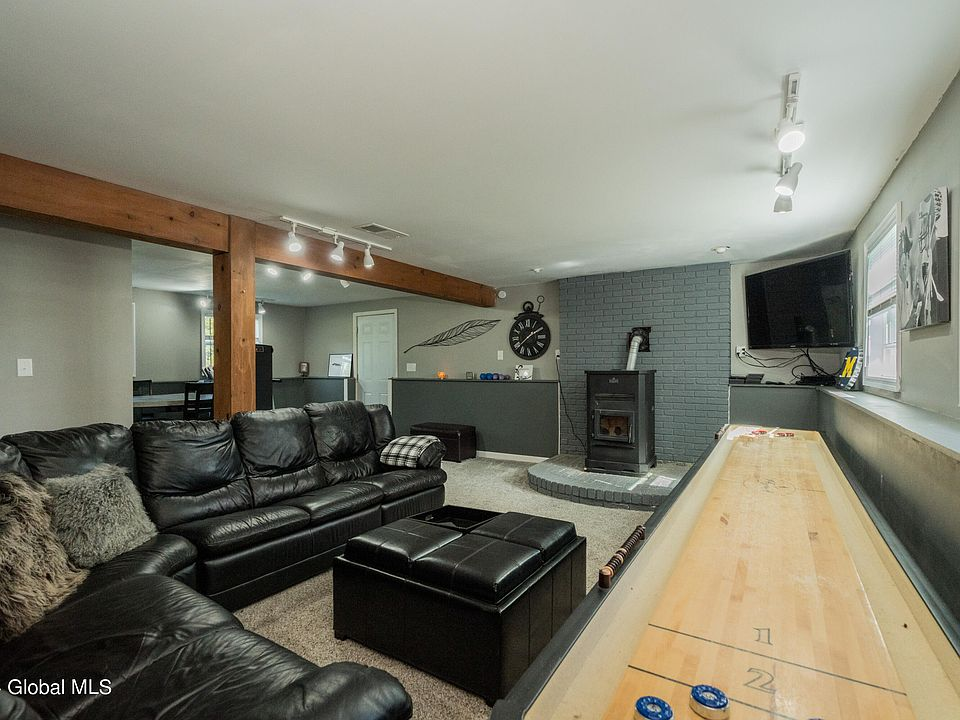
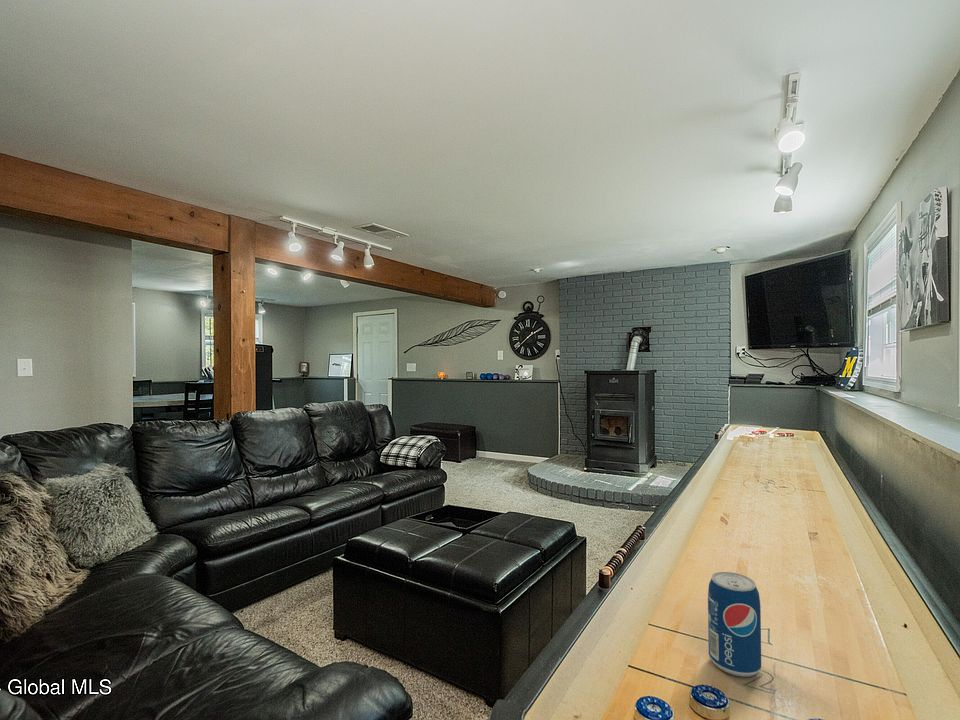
+ beverage can (733, 622)
